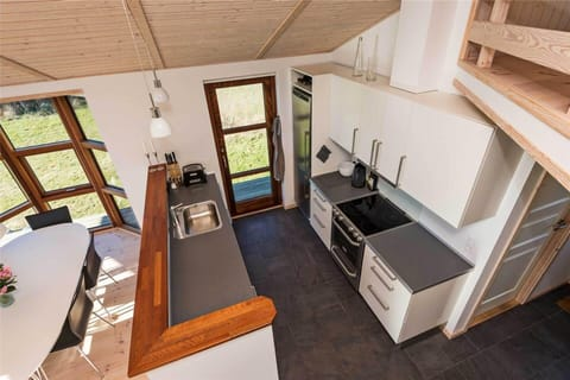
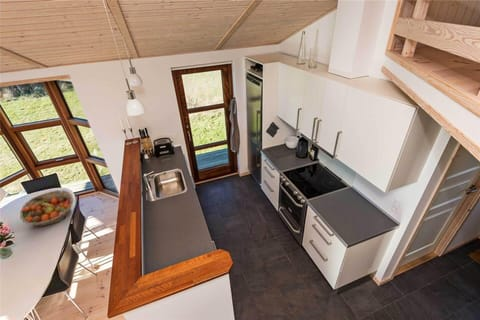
+ fruit basket (49, 208)
